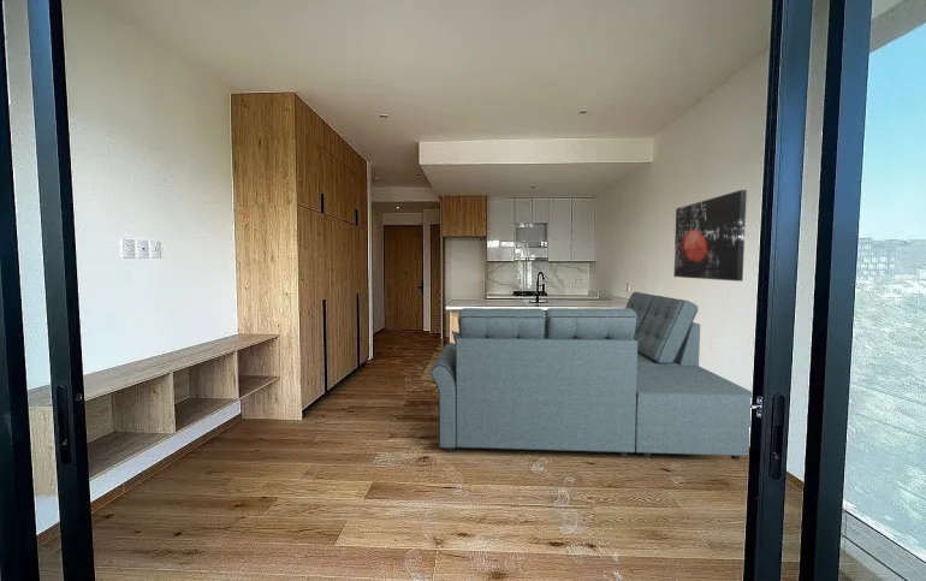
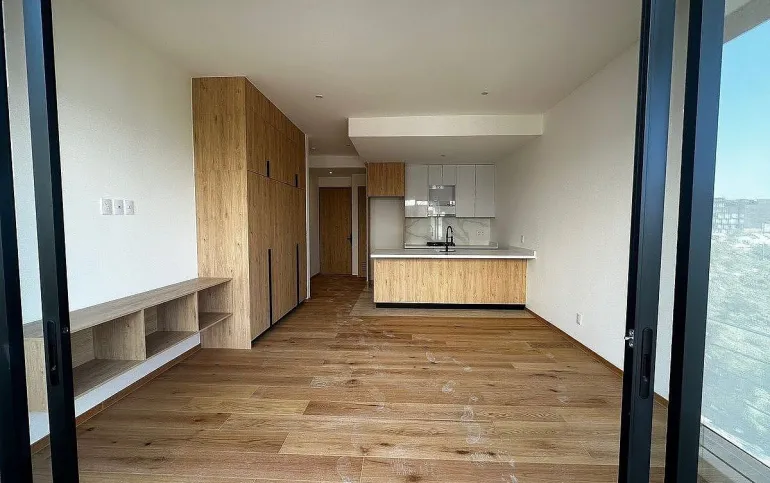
- sofa (563, 351)
- wall art (705, 239)
